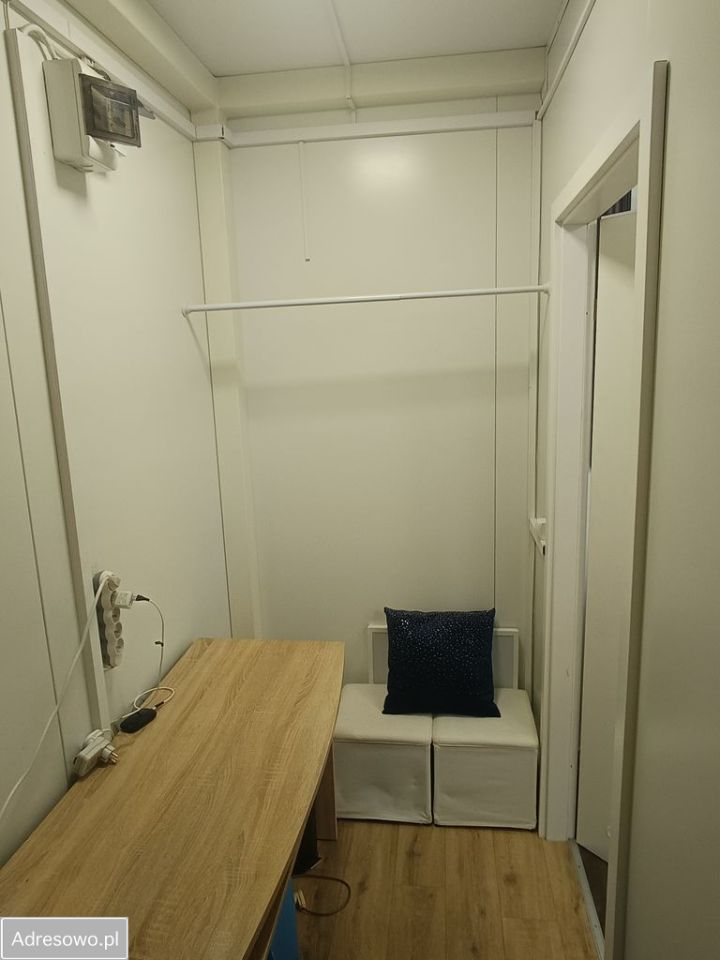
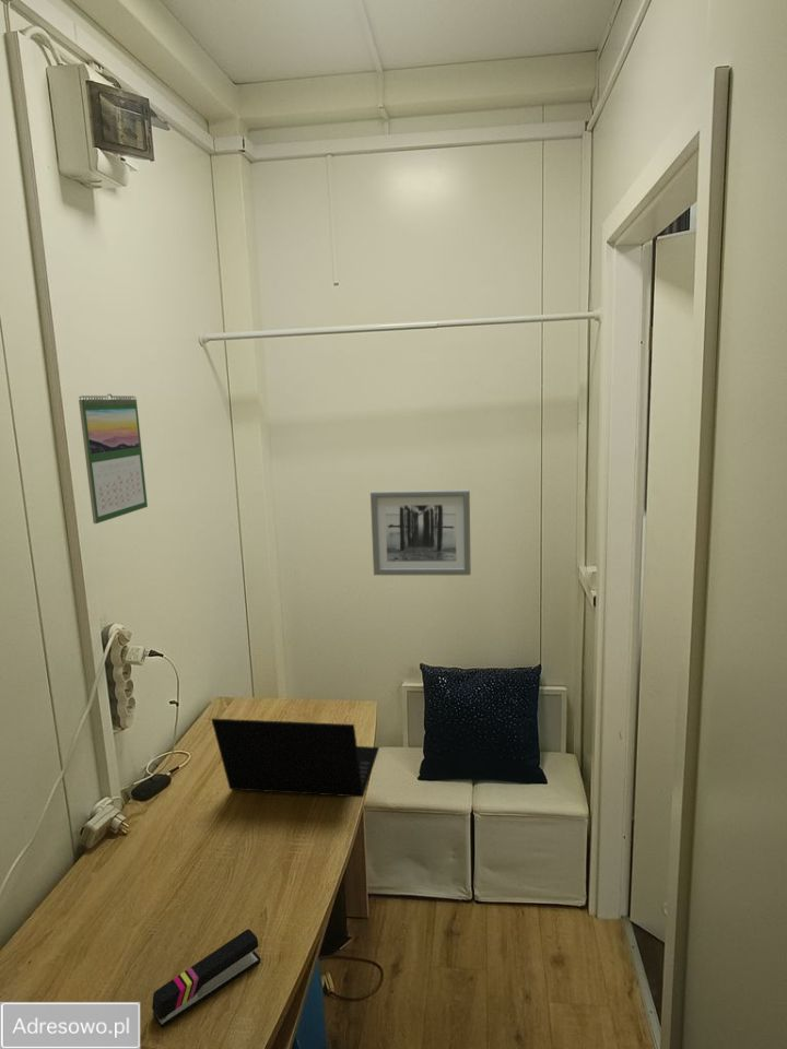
+ laptop (302, 736)
+ calendar (116, 455)
+ wall art (421, 533)
+ stapler (208, 975)
